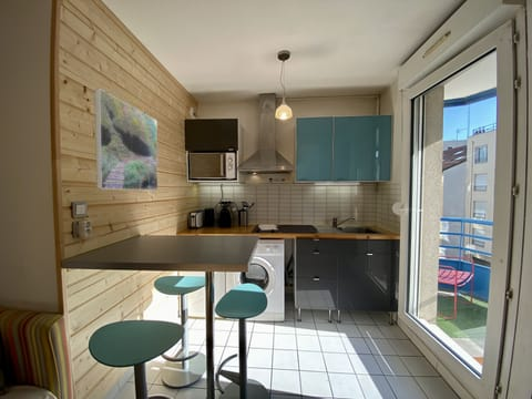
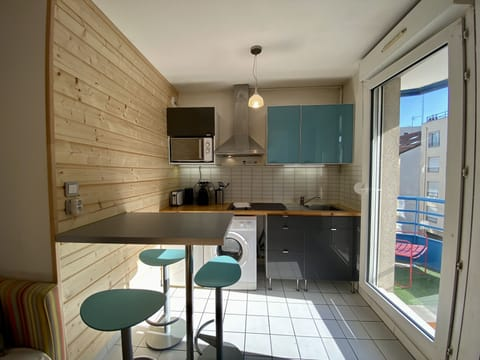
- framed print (132, 149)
